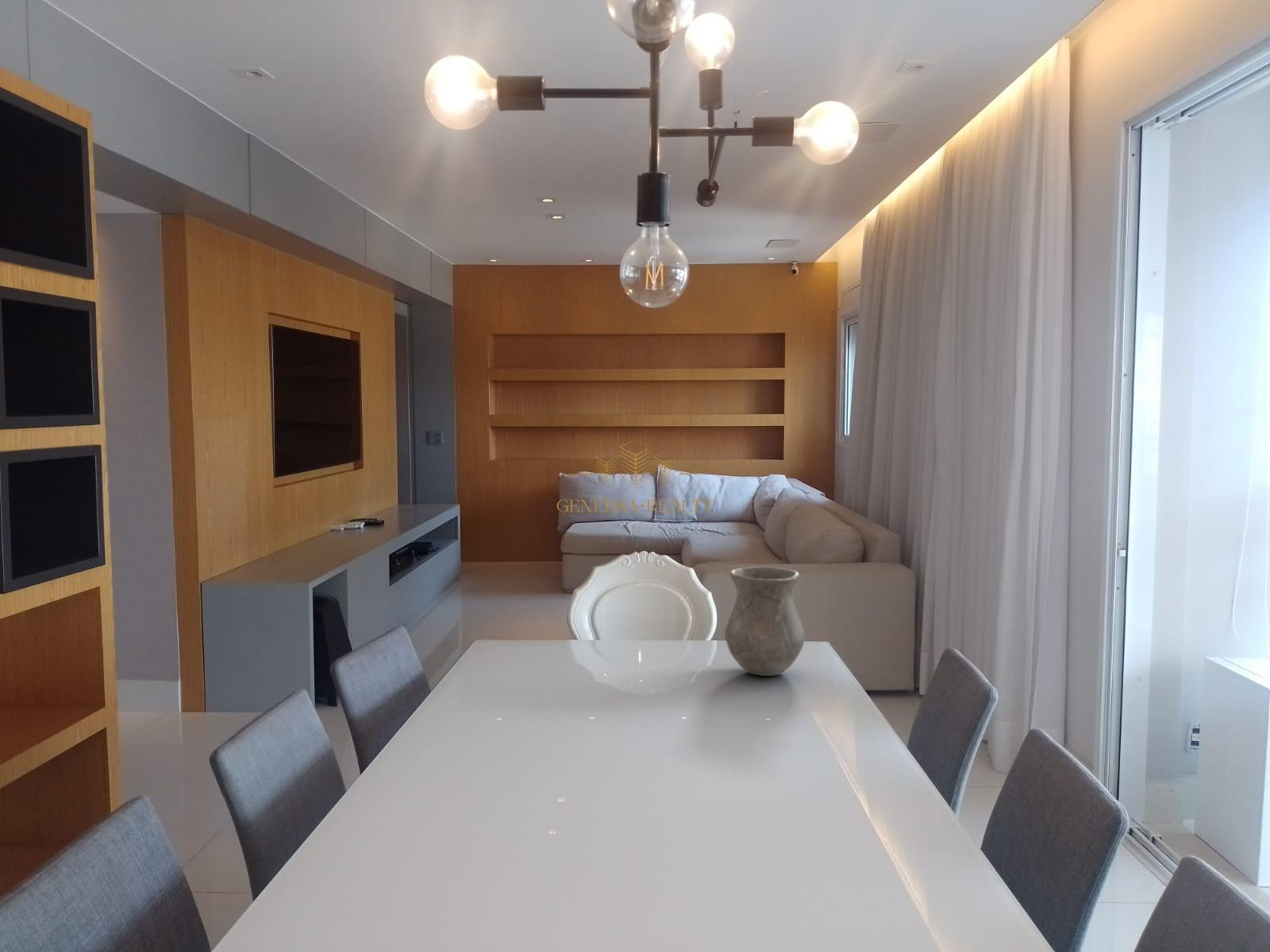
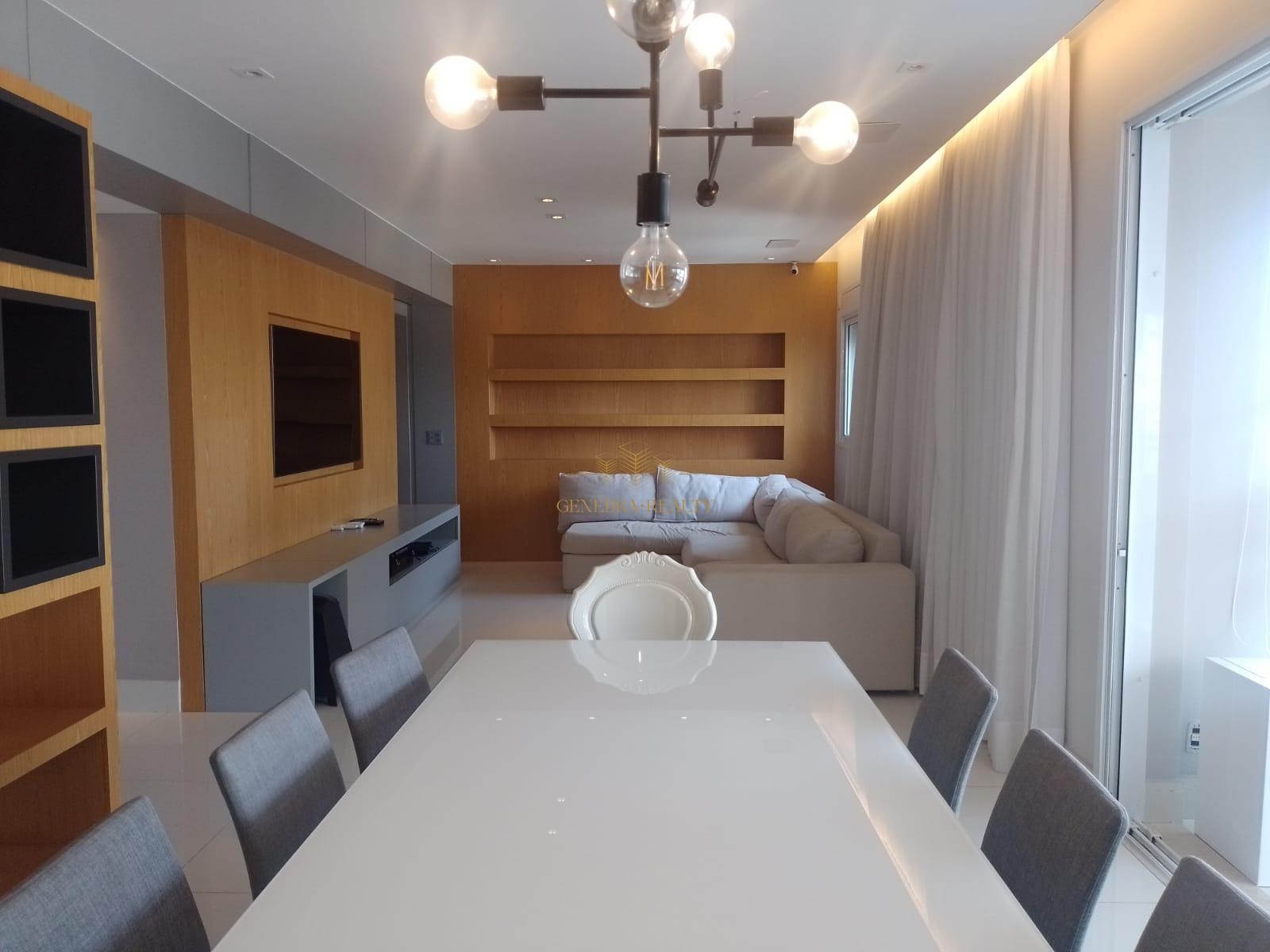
- vase (764, 622)
